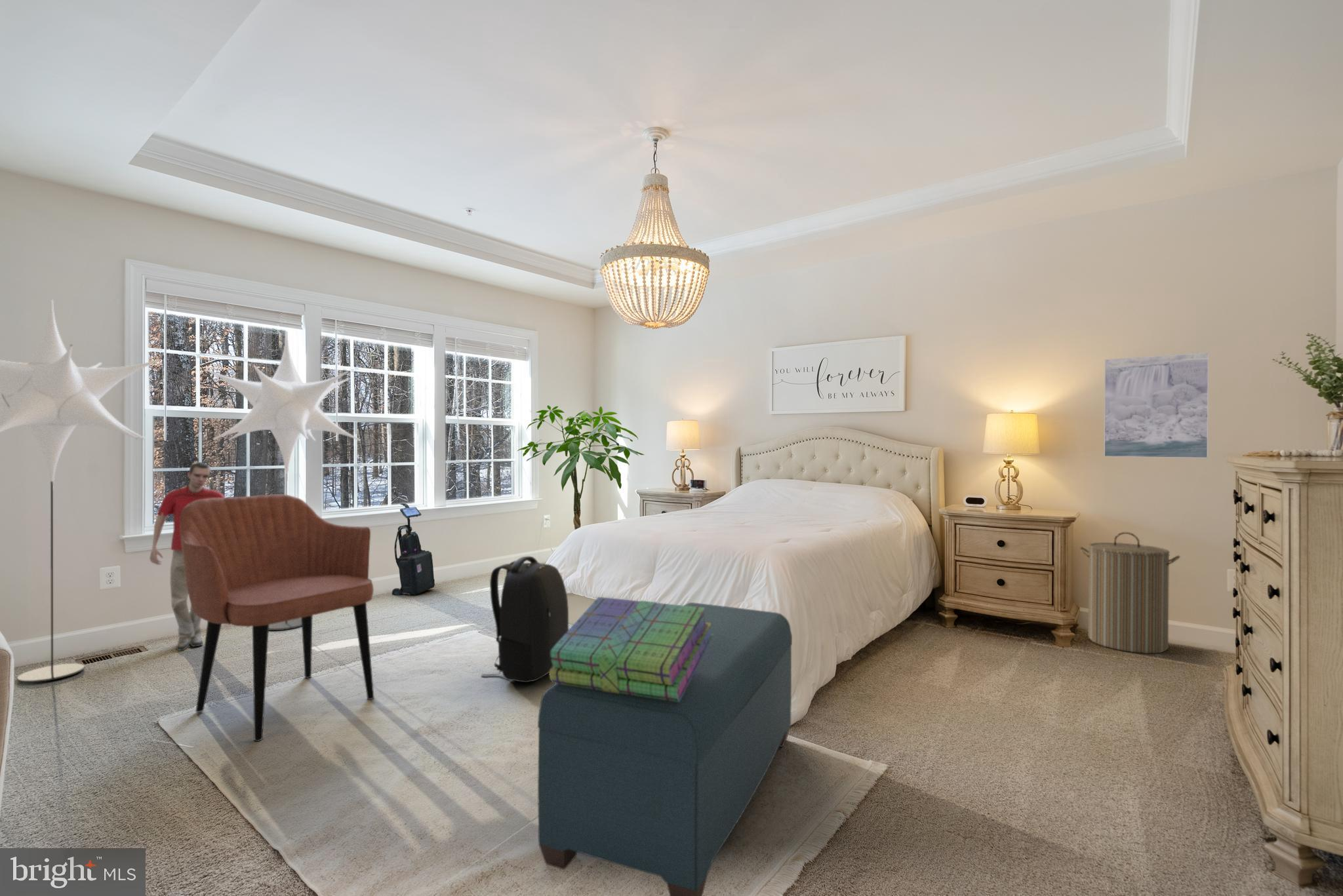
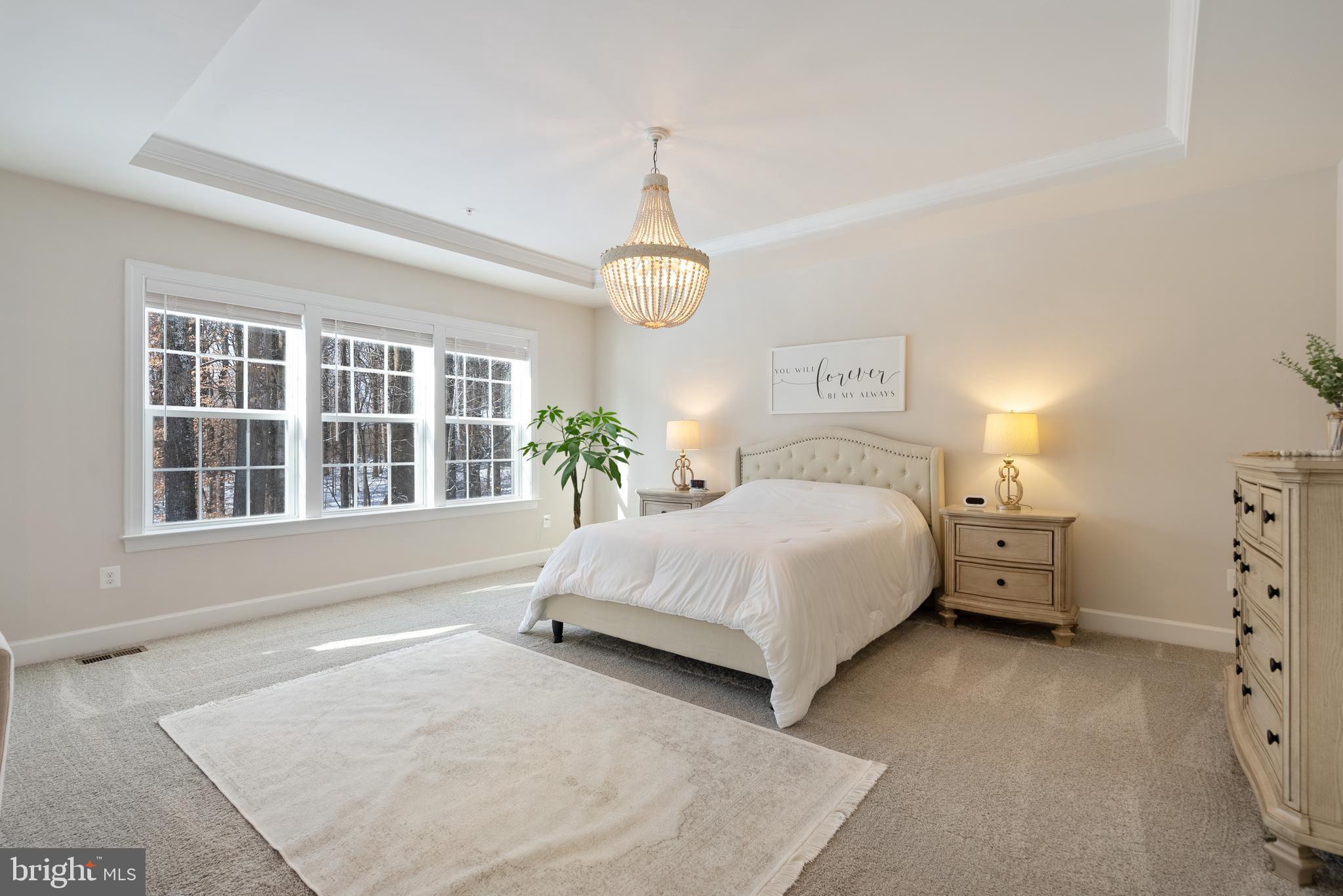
- floor lamp (186, 486)
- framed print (1154, 406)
- laundry hamper (1127, 587)
- bench (687, 716)
- backpack (525, 615)
- armchair (280, 601)
- vacuum cleaner (411, 547)
- stack of books (635, 655)
